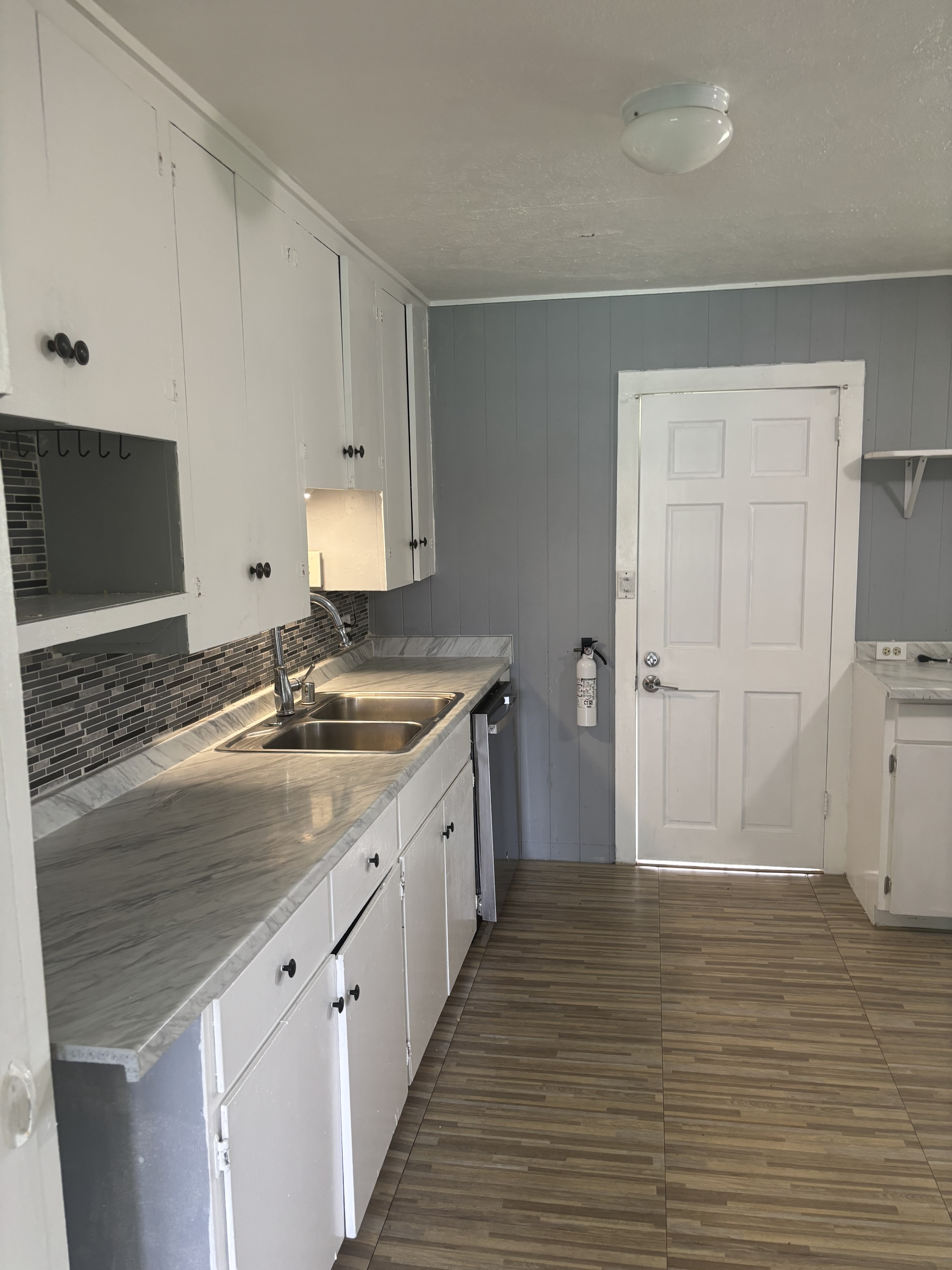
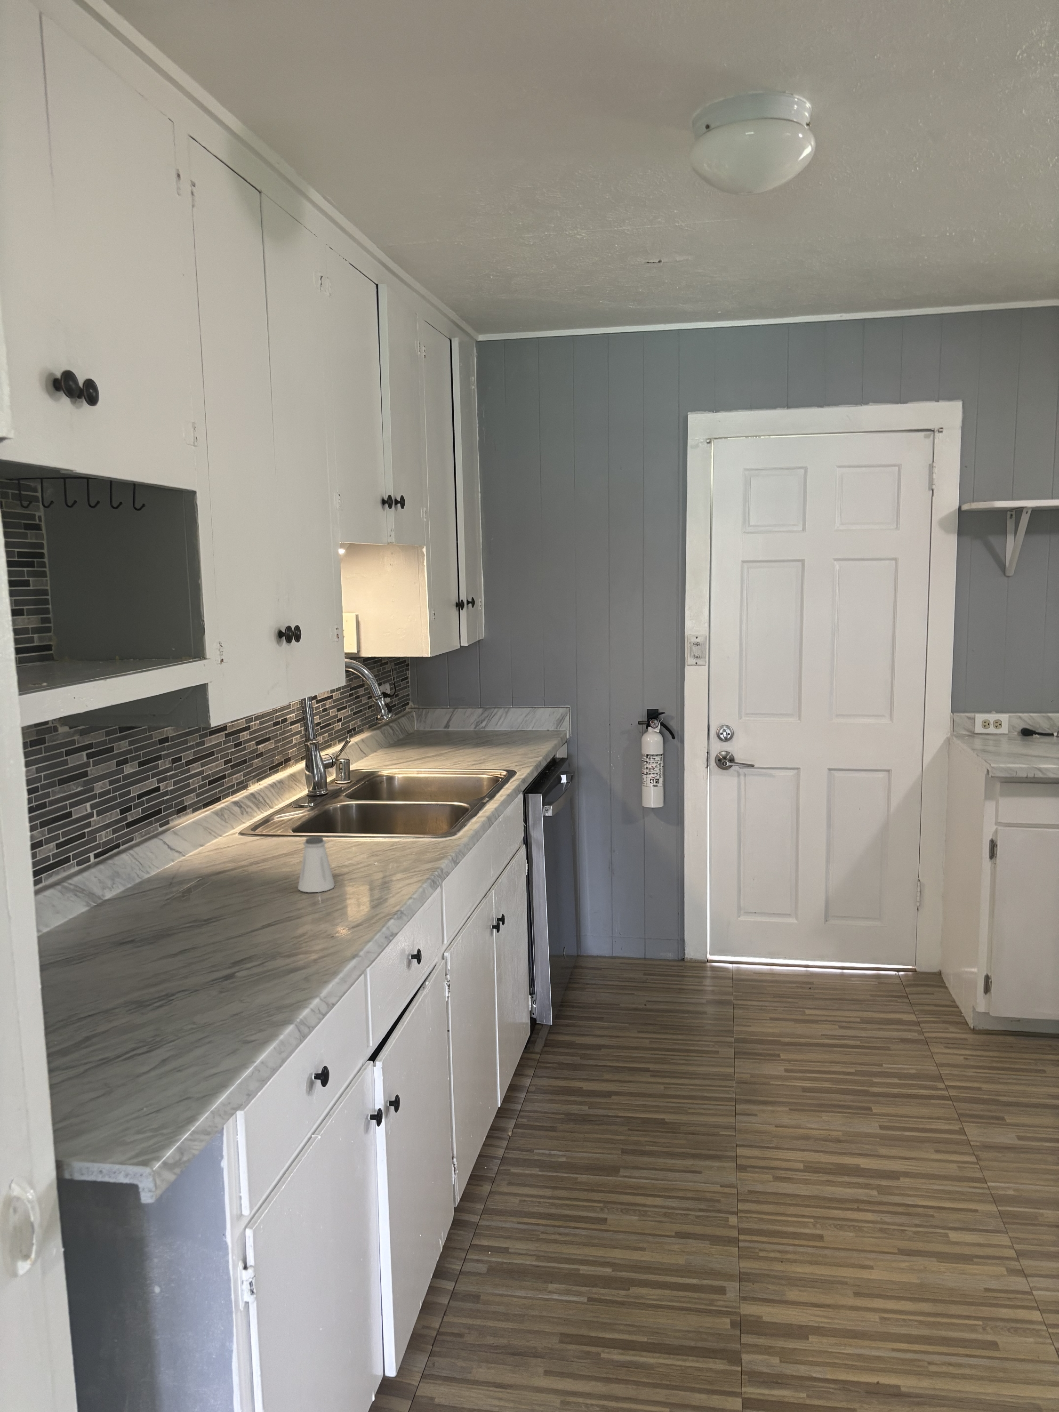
+ saltshaker (315, 863)
